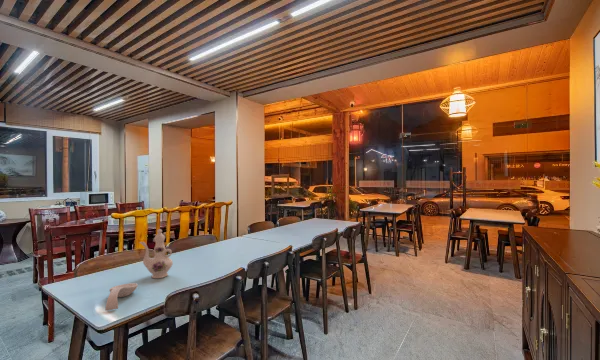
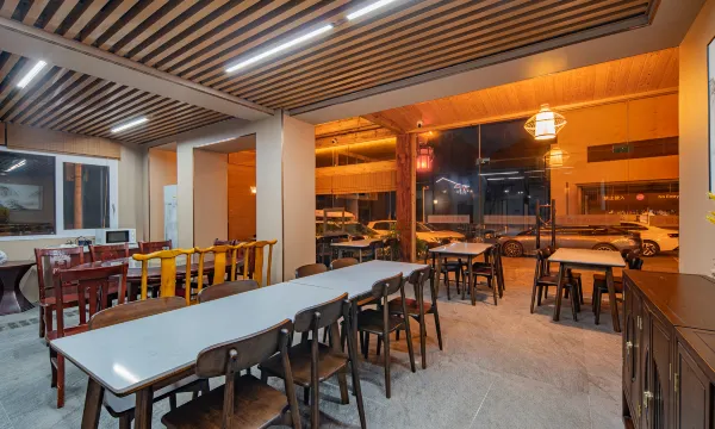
- spoon rest (120, 291)
- chinaware (156, 252)
